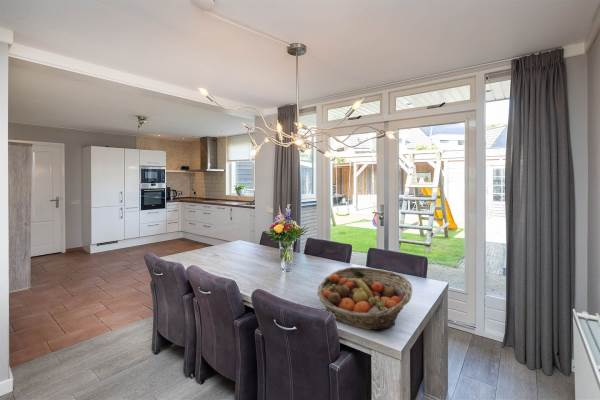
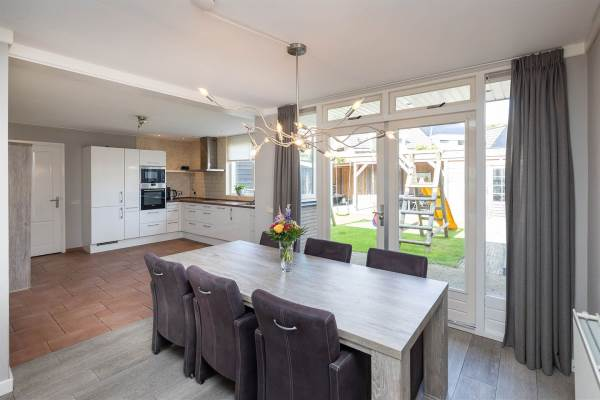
- fruit basket (362, 295)
